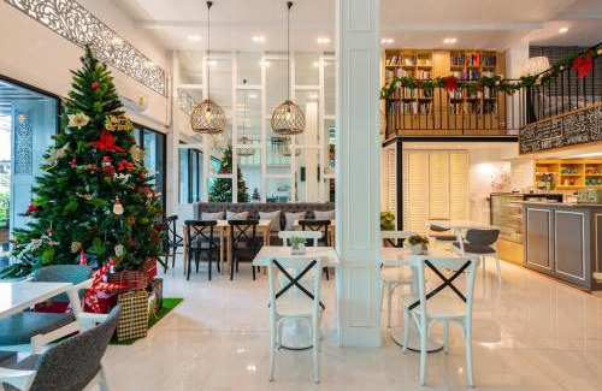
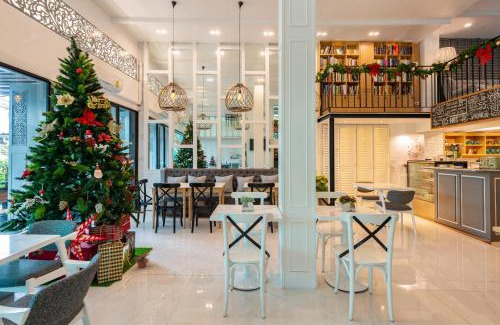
+ potted plant (142, 258)
